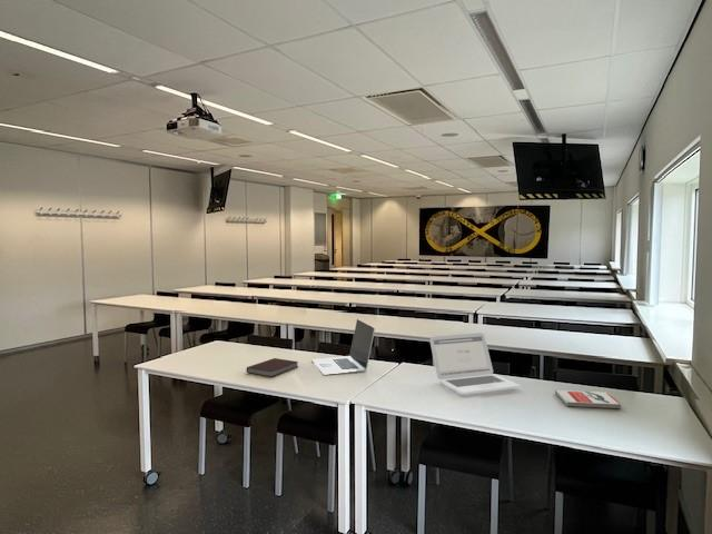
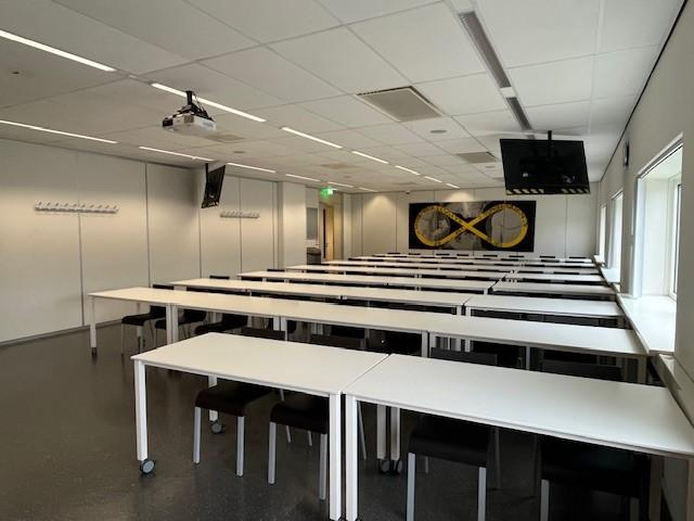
- laptop (352, 345)
- laptop (473, 362)
- notebook (273, 366)
- book (586, 398)
